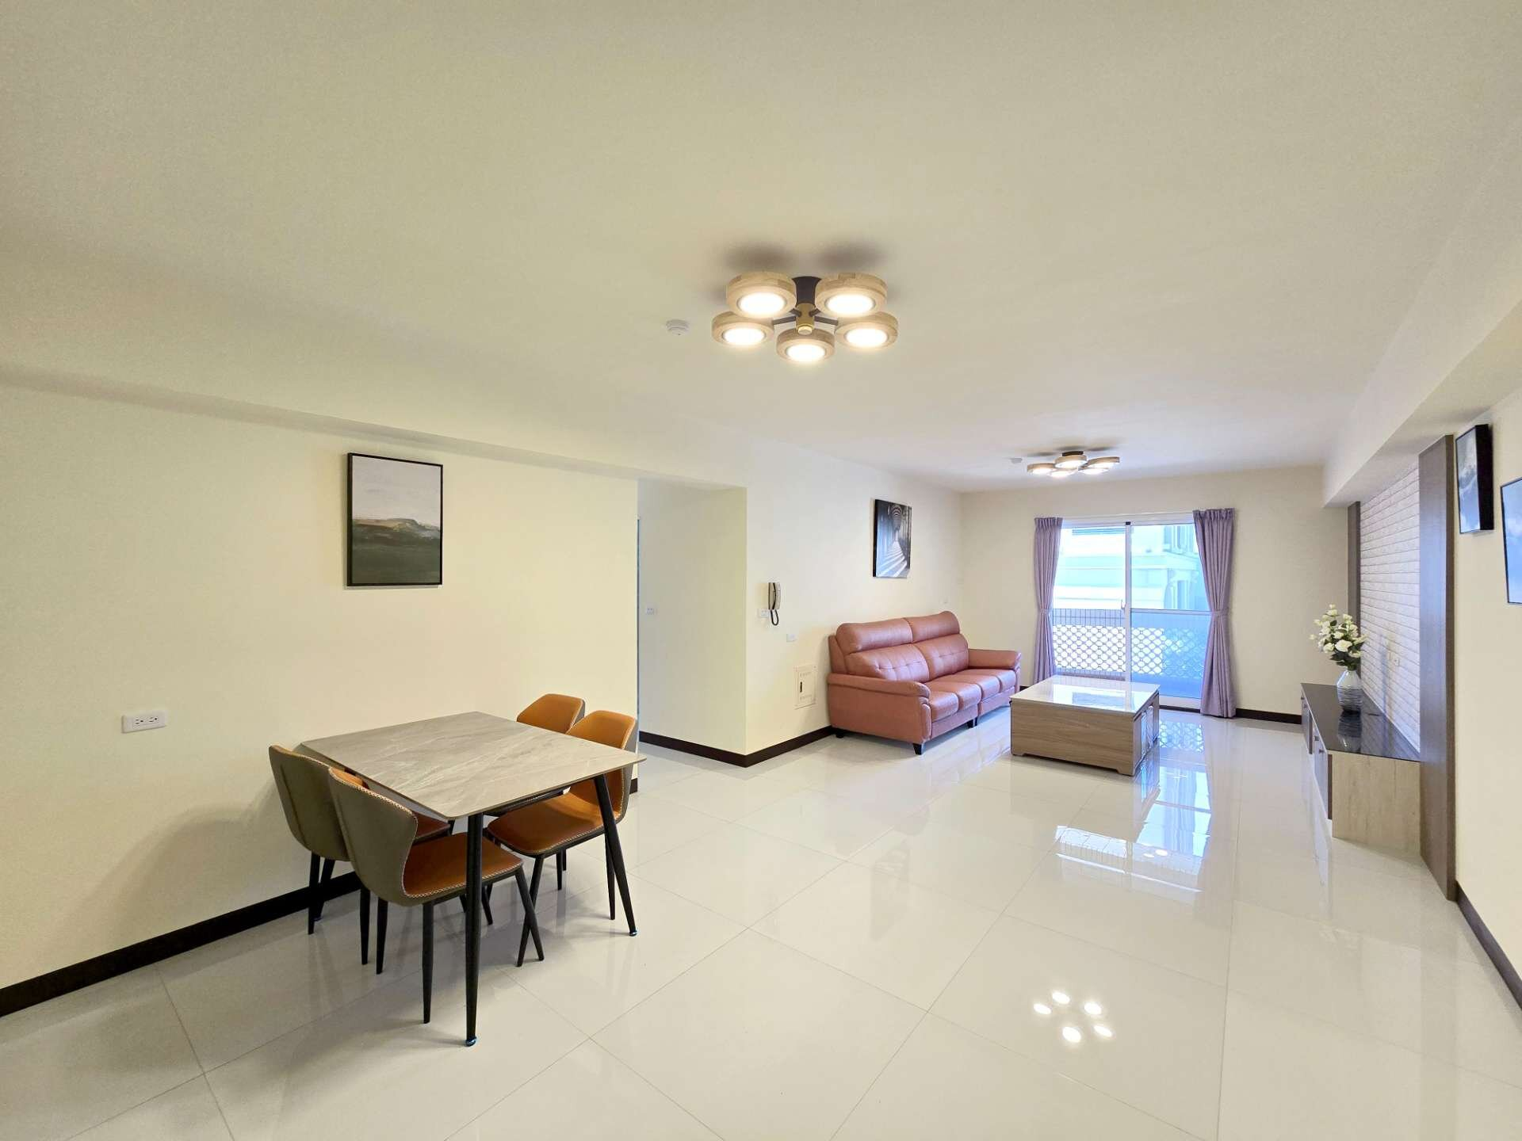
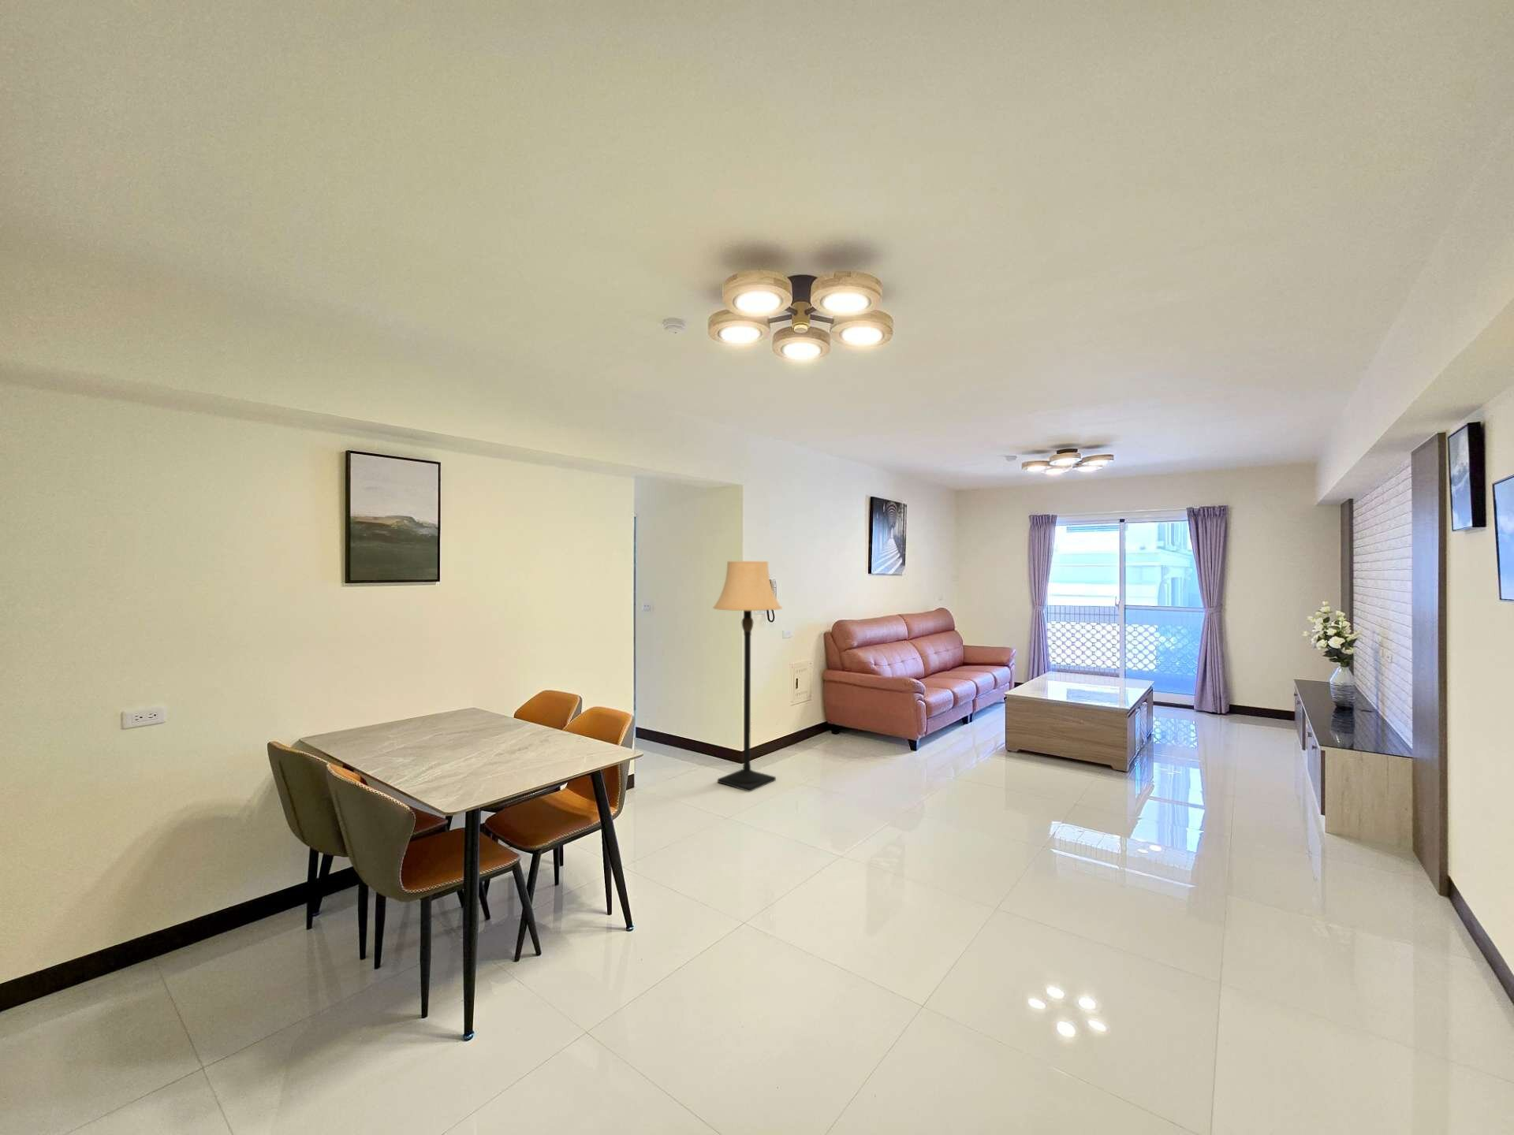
+ lamp (746, 671)
